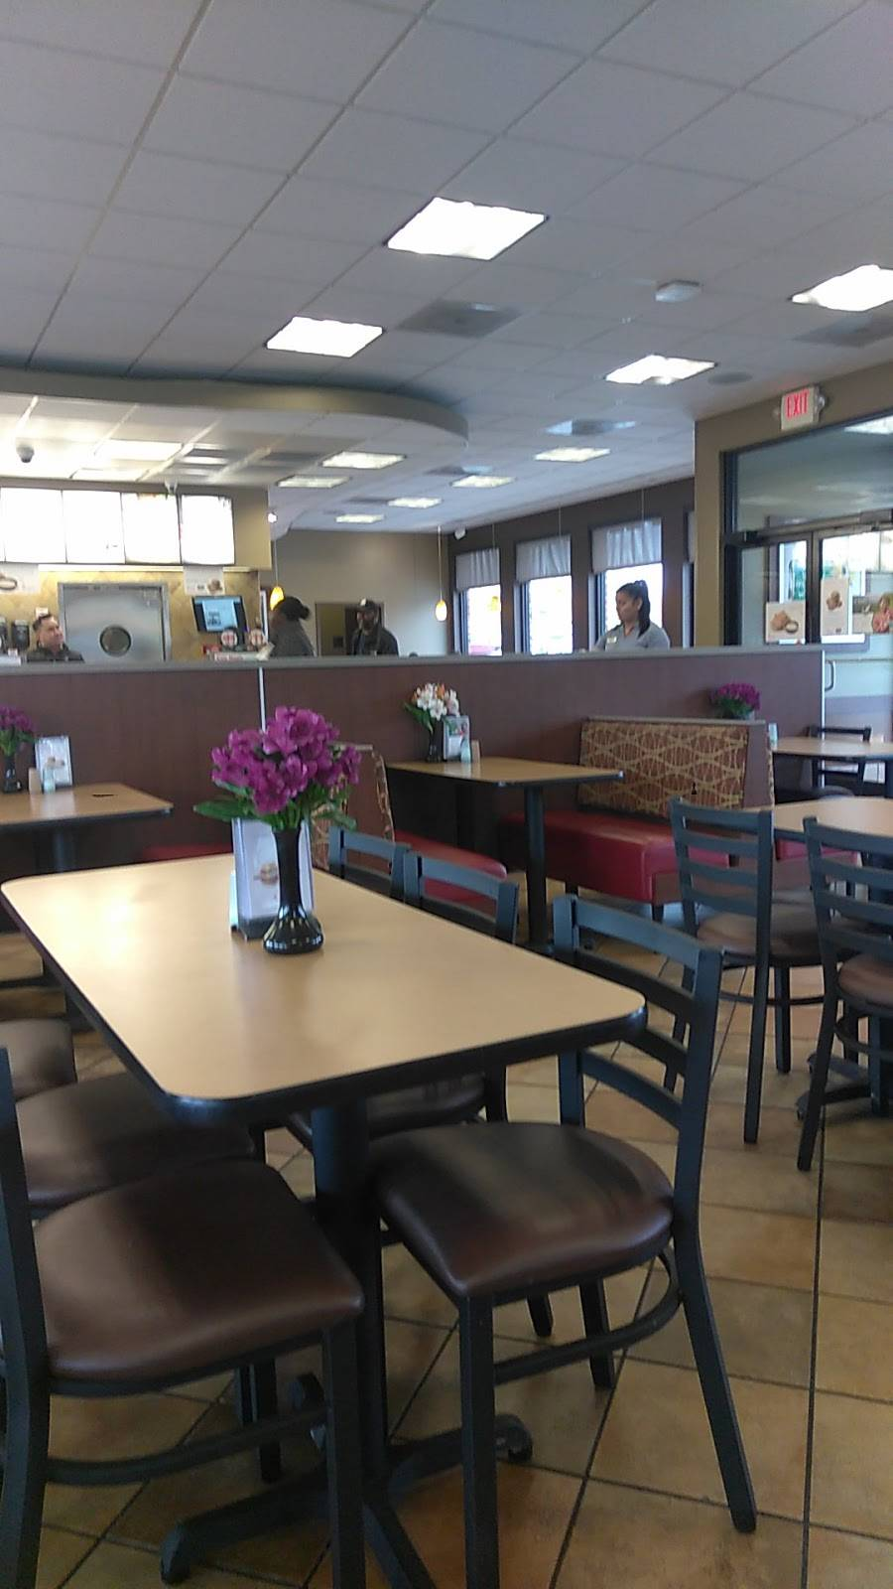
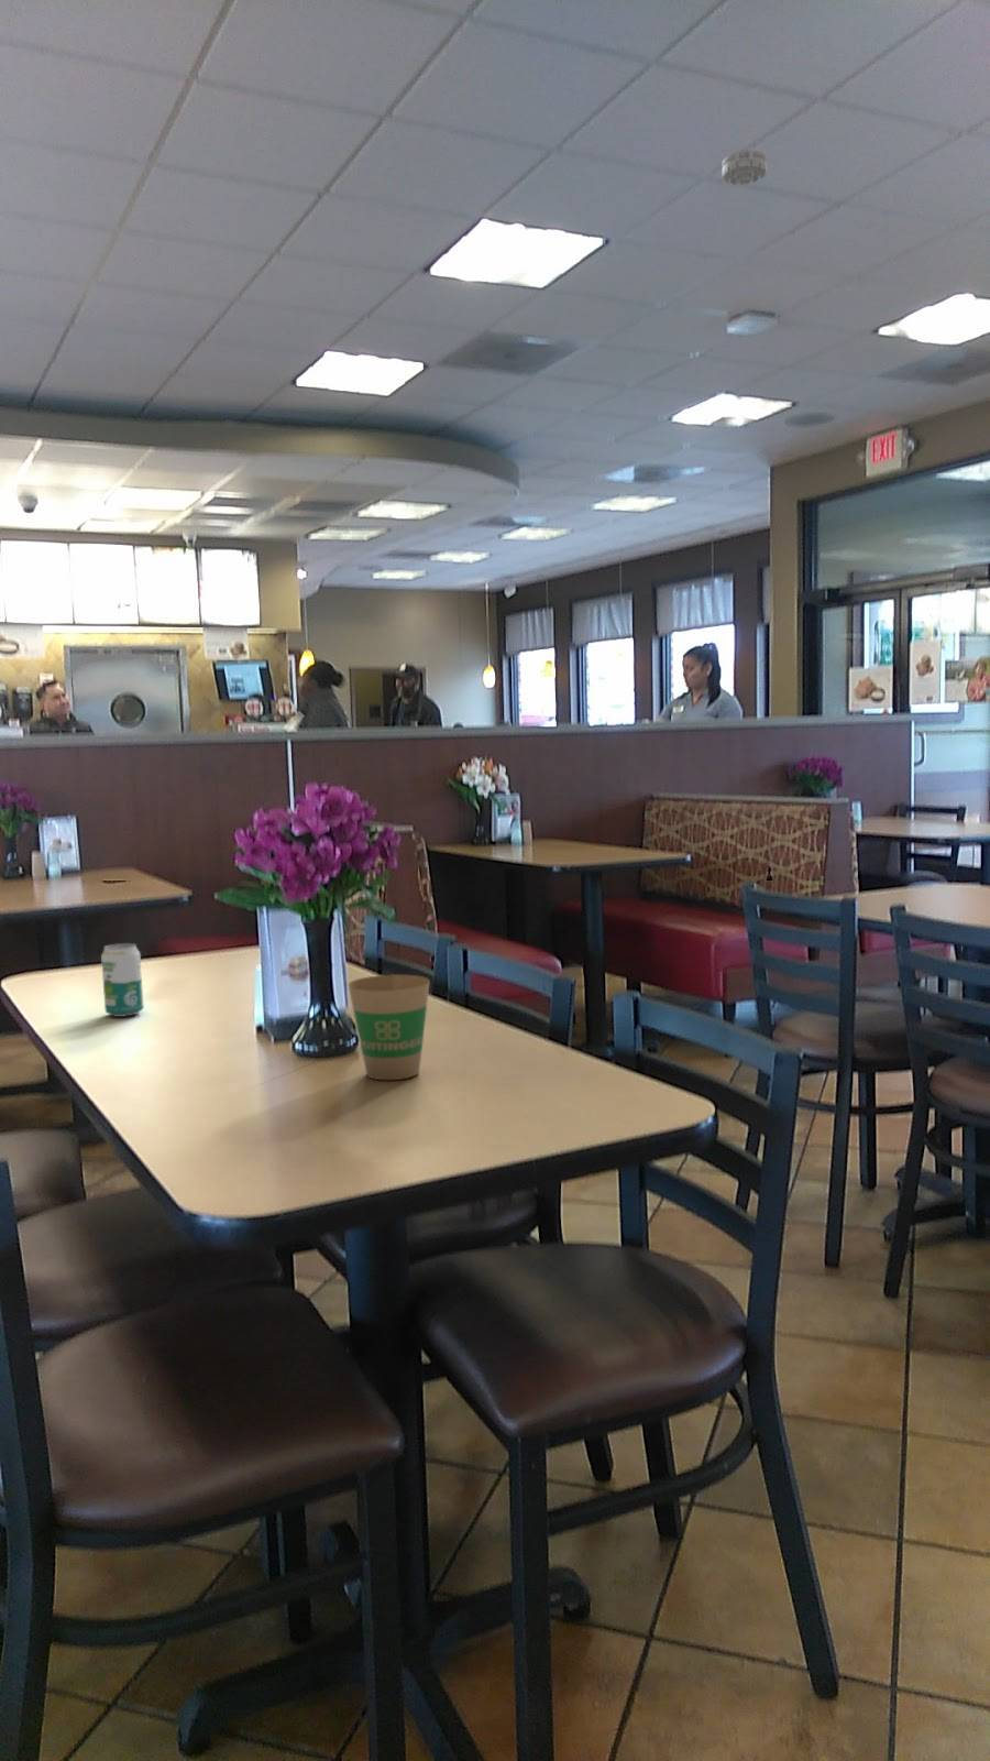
+ paper cup (390, 1027)
+ beverage can (122, 980)
+ smoke detector (743, 166)
